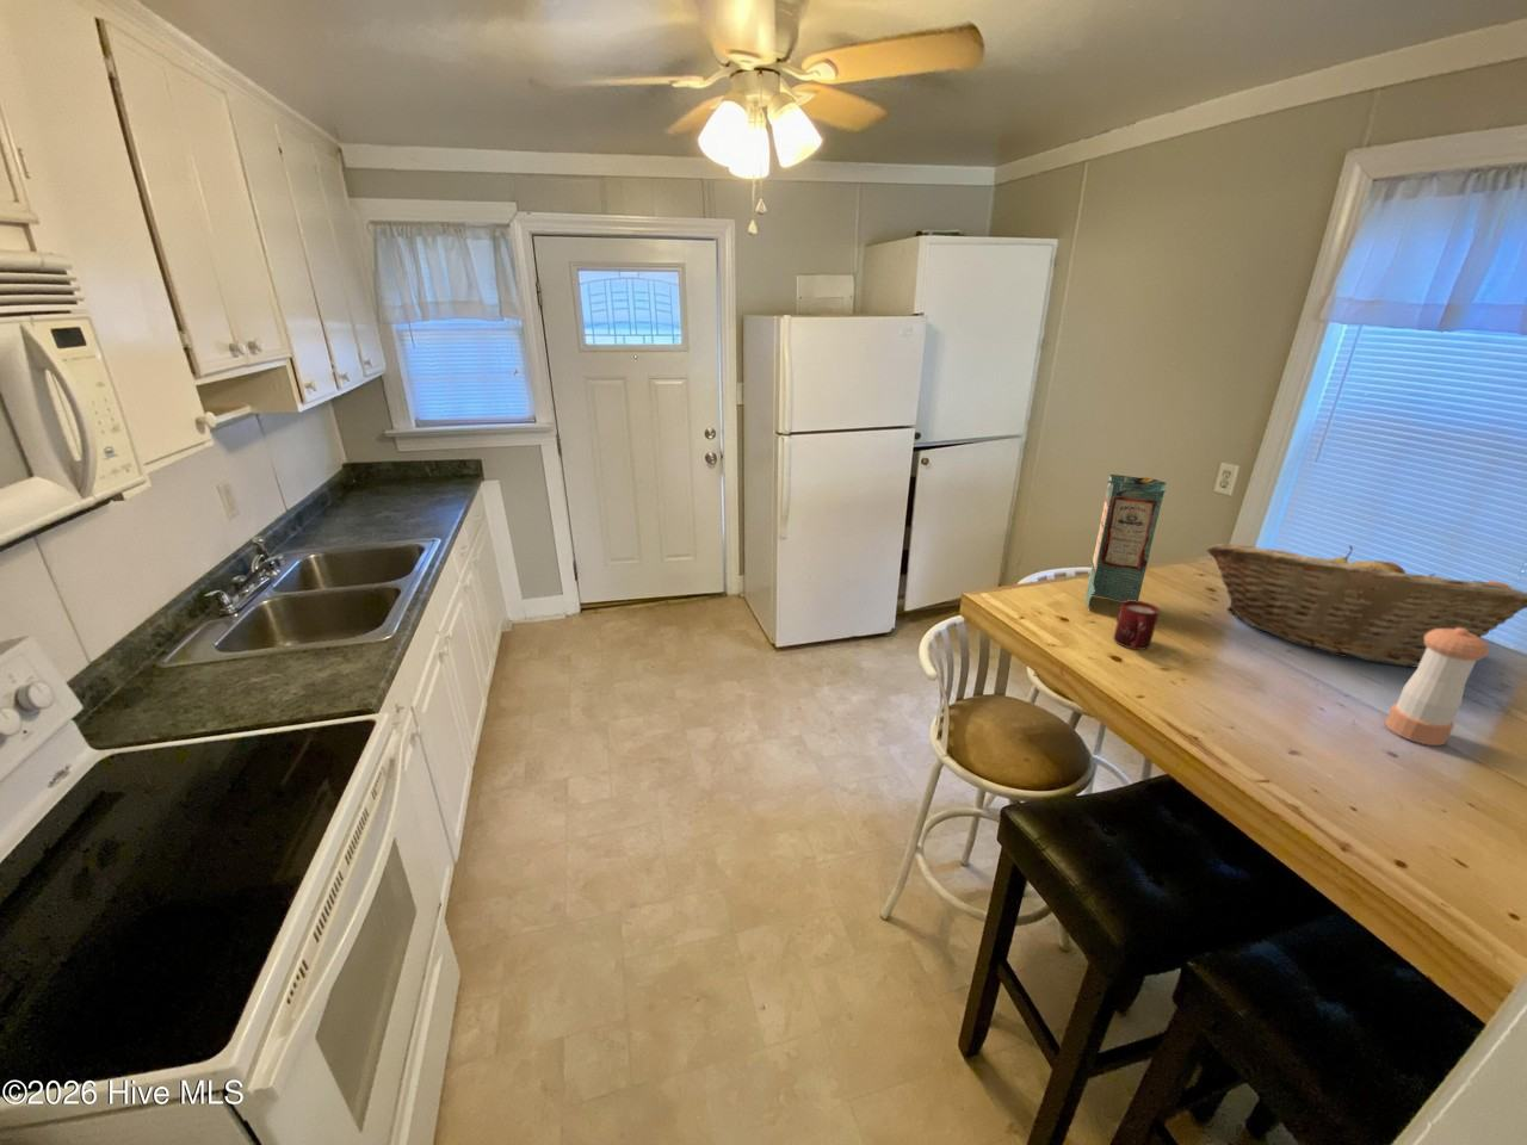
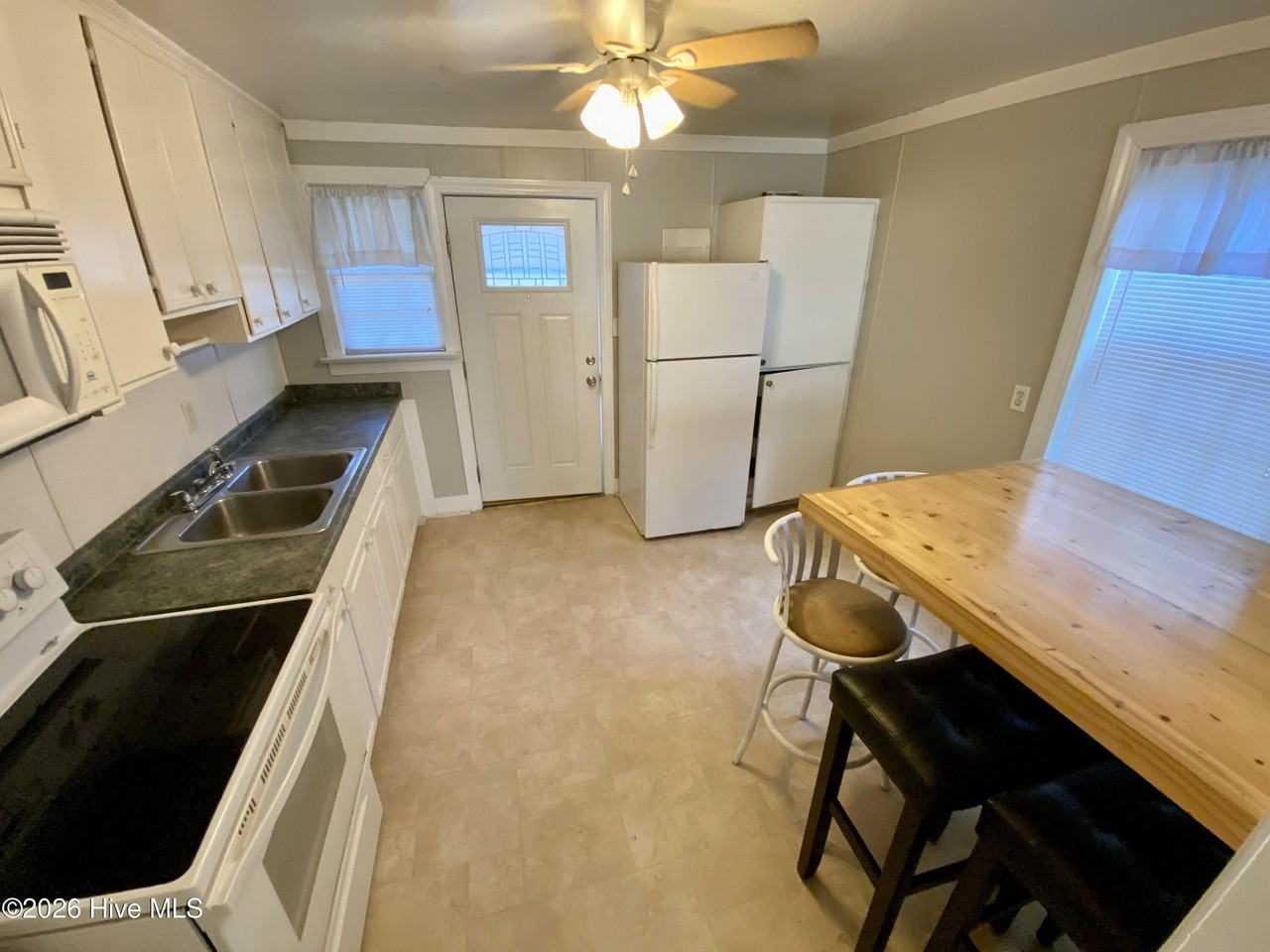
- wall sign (1123, 545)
- pepper shaker (1438, 682)
- fruit basket (1344, 589)
- cup (1137, 628)
